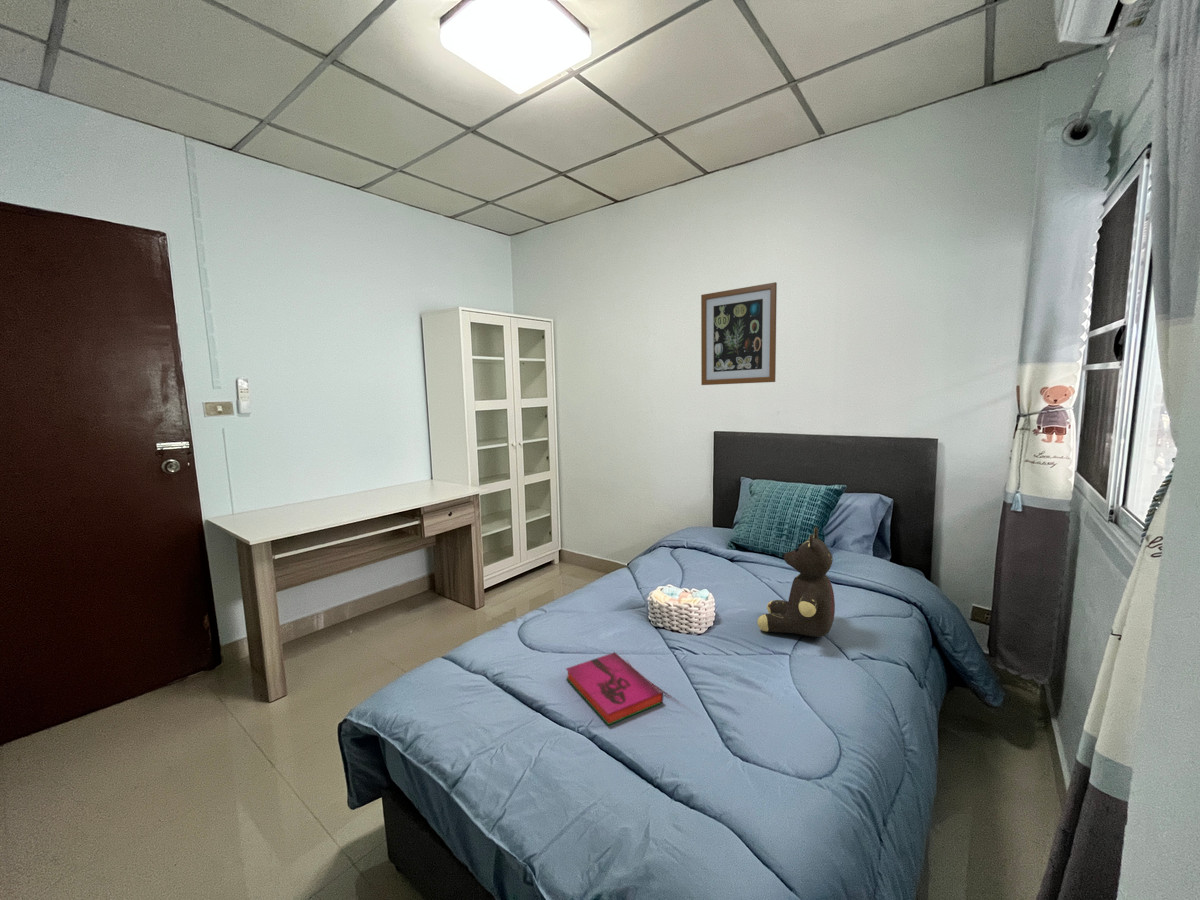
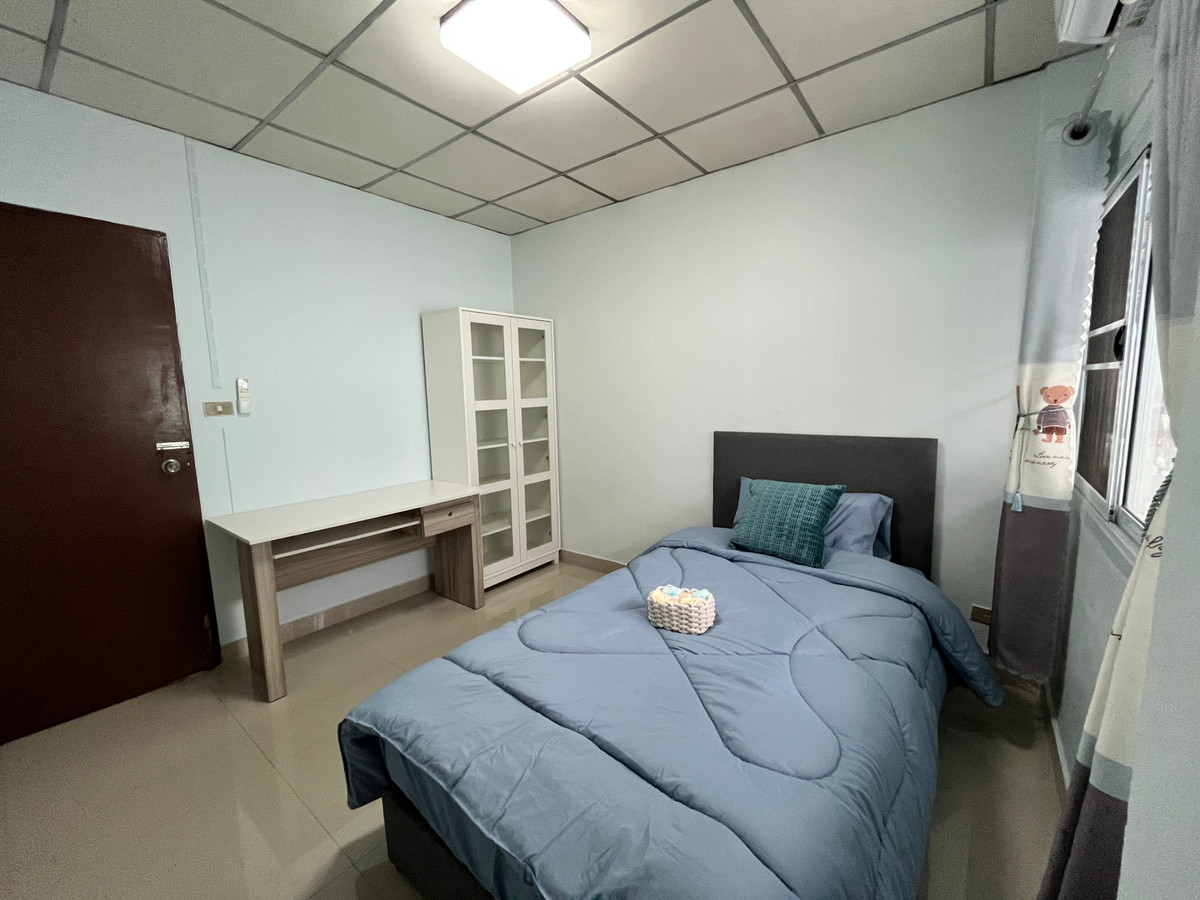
- teddy bear (797, 579)
- wall art (736, 336)
- hardback book (612, 684)
